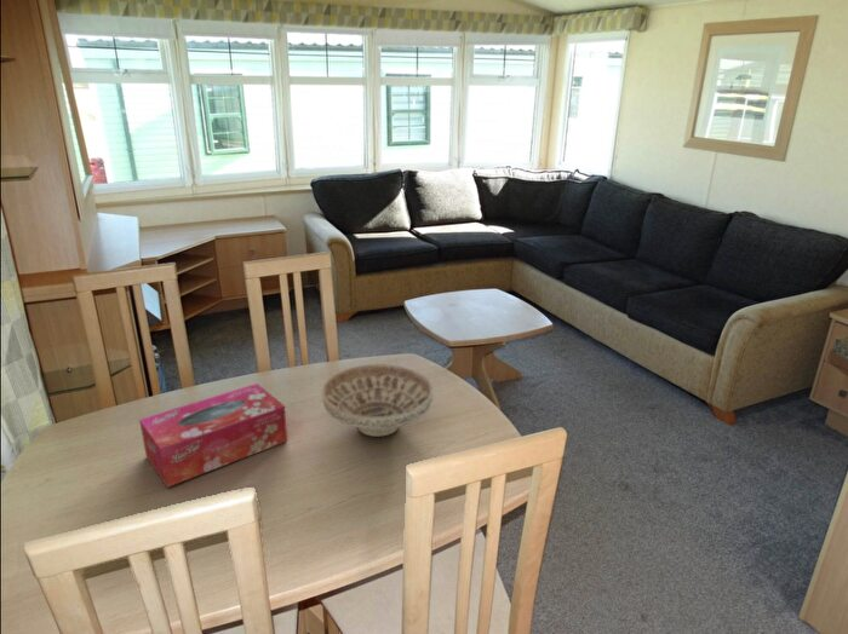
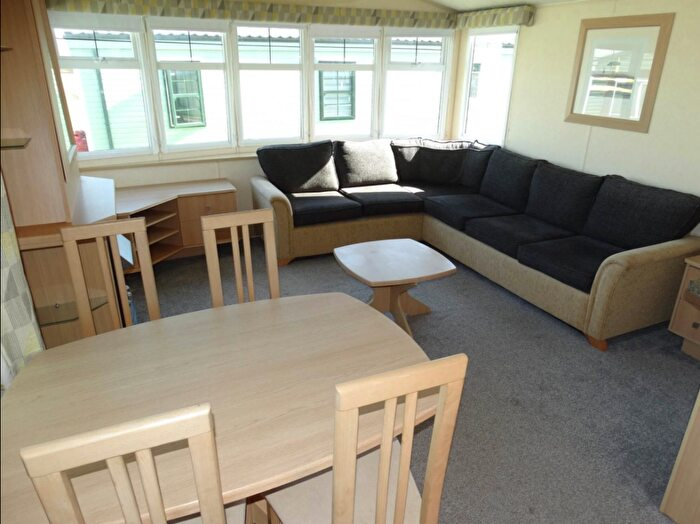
- tissue box (216, 431)
- decorative bowl (378, 407)
